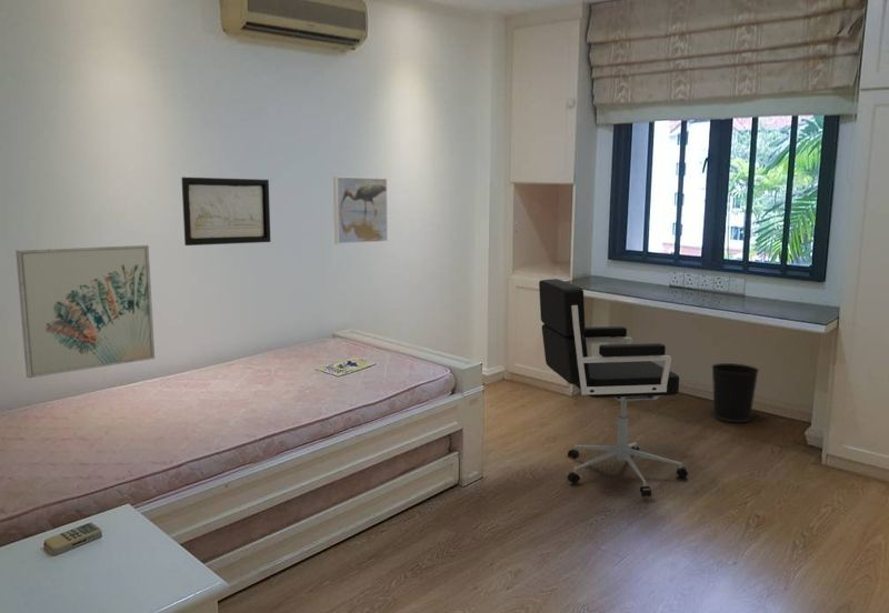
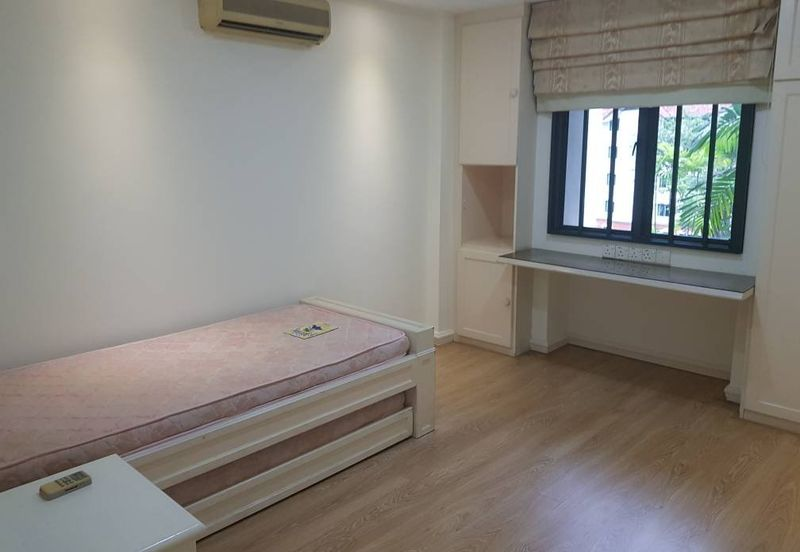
- office chair (607, 379)
- wall art (90, 308)
- wastebasket (733, 392)
- wall art (228, 211)
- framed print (361, 210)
